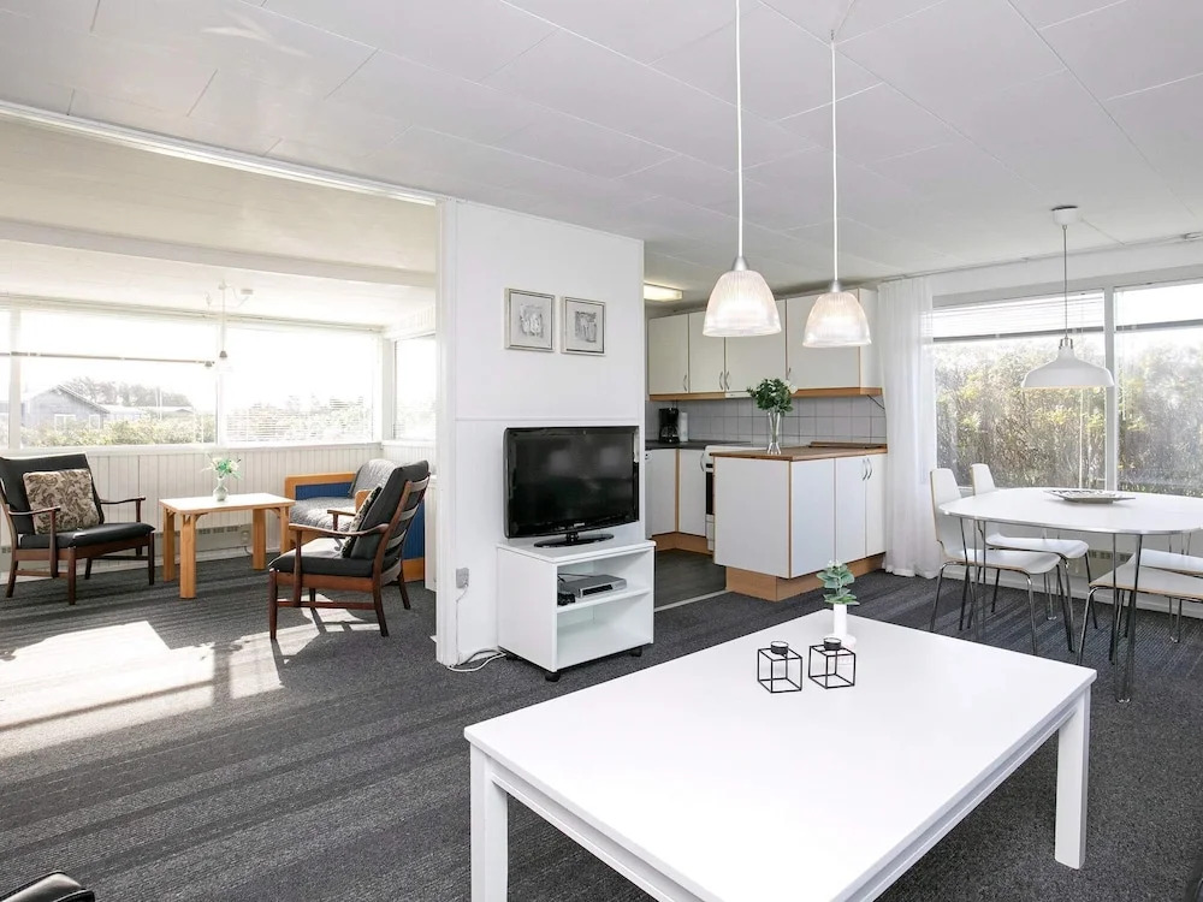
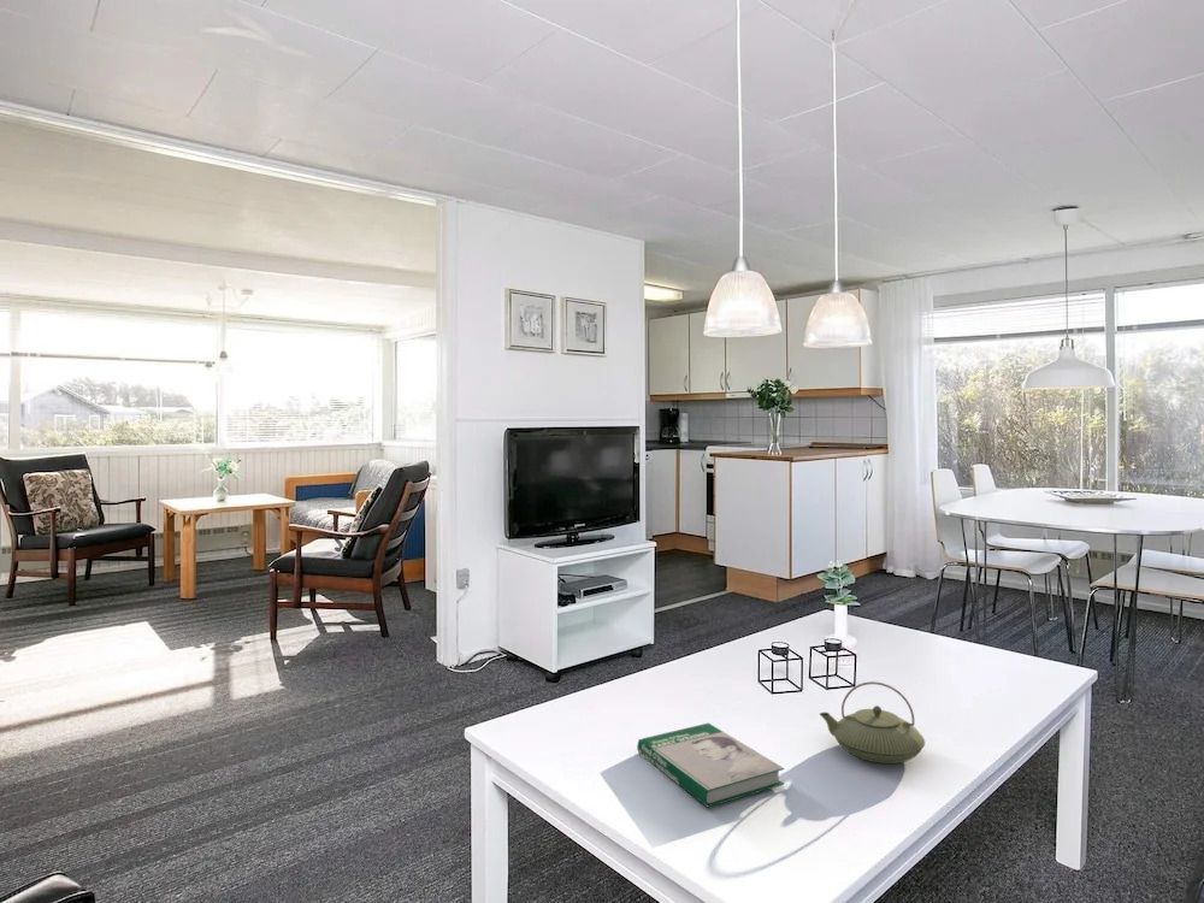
+ book (707, 761)
+ teapot (870, 715)
